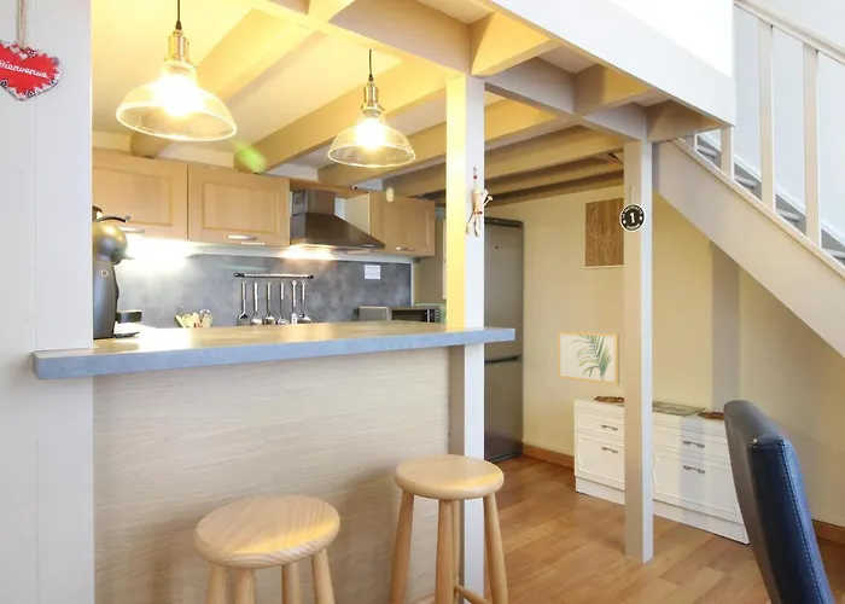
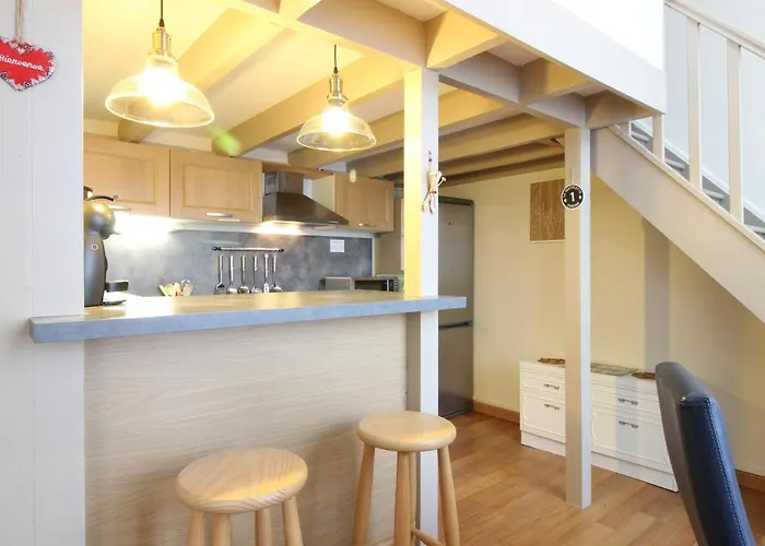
- wall art (587, 356)
